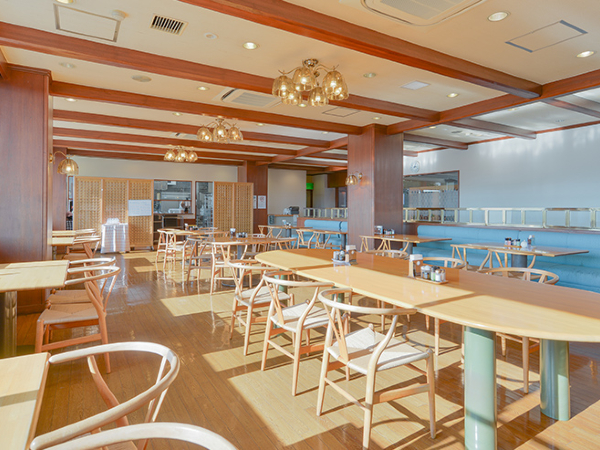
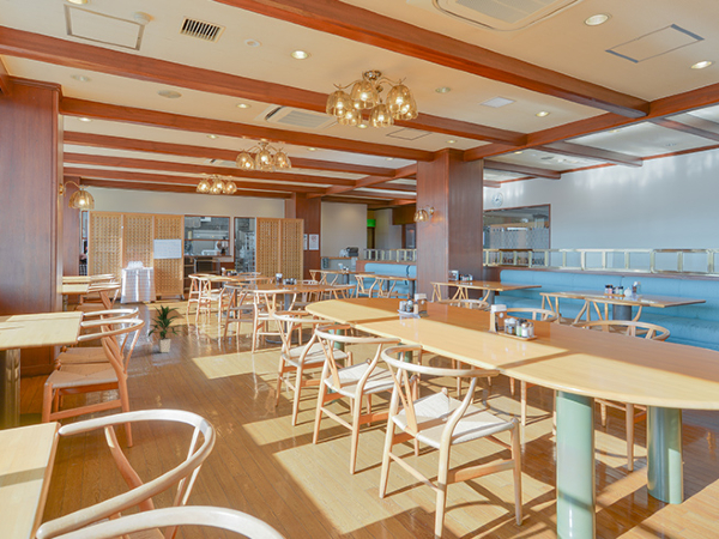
+ indoor plant (164, 327)
